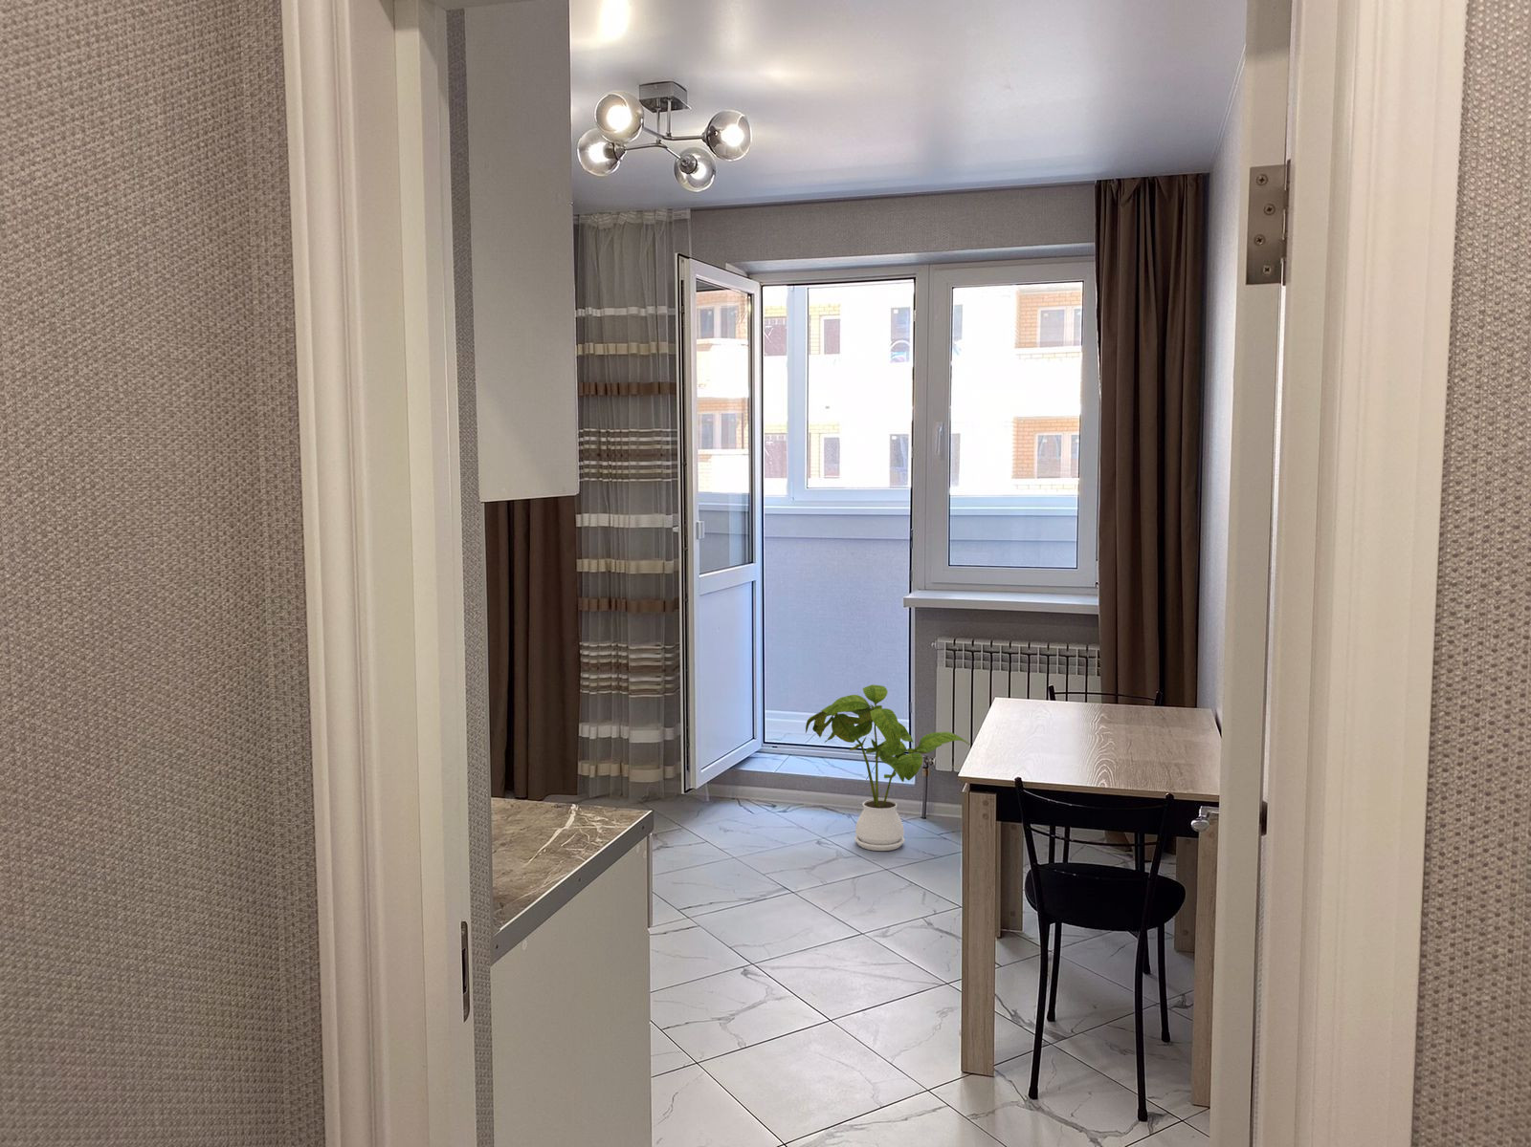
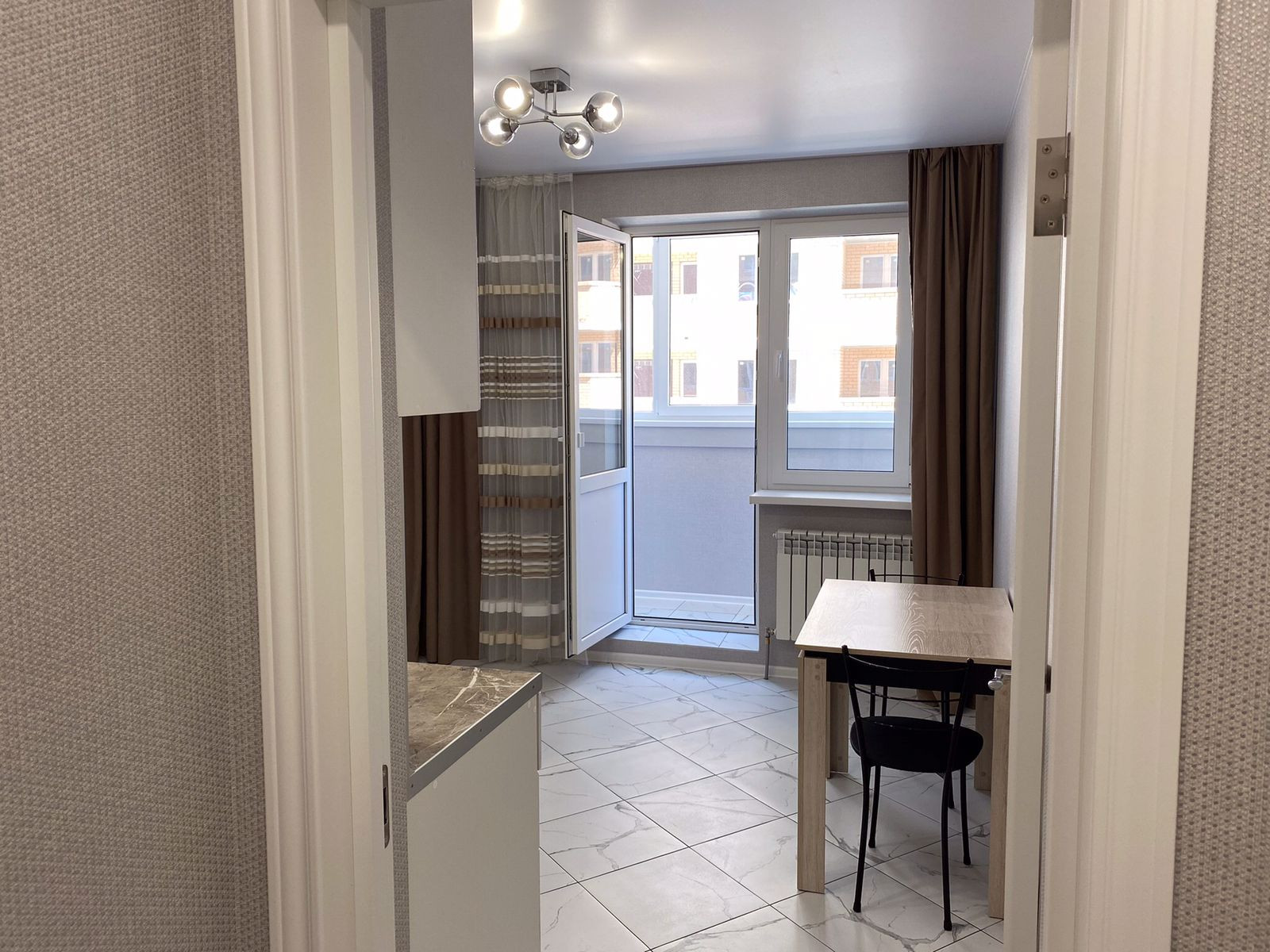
- house plant (878, 770)
